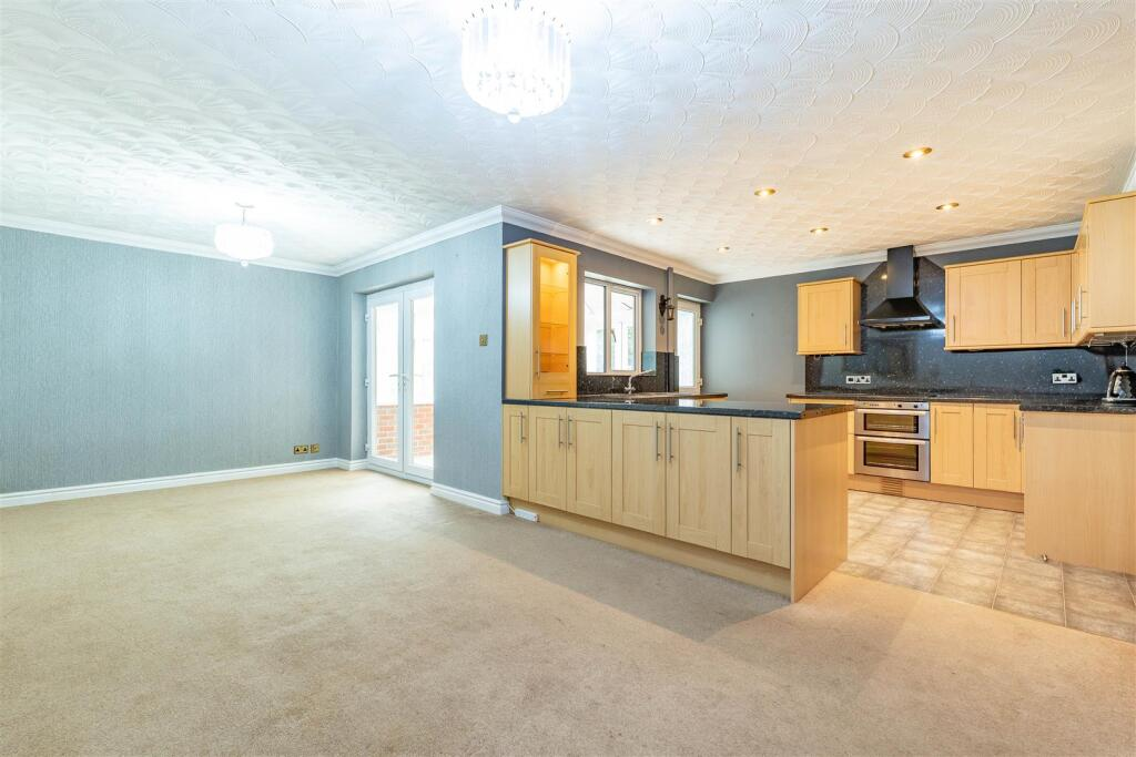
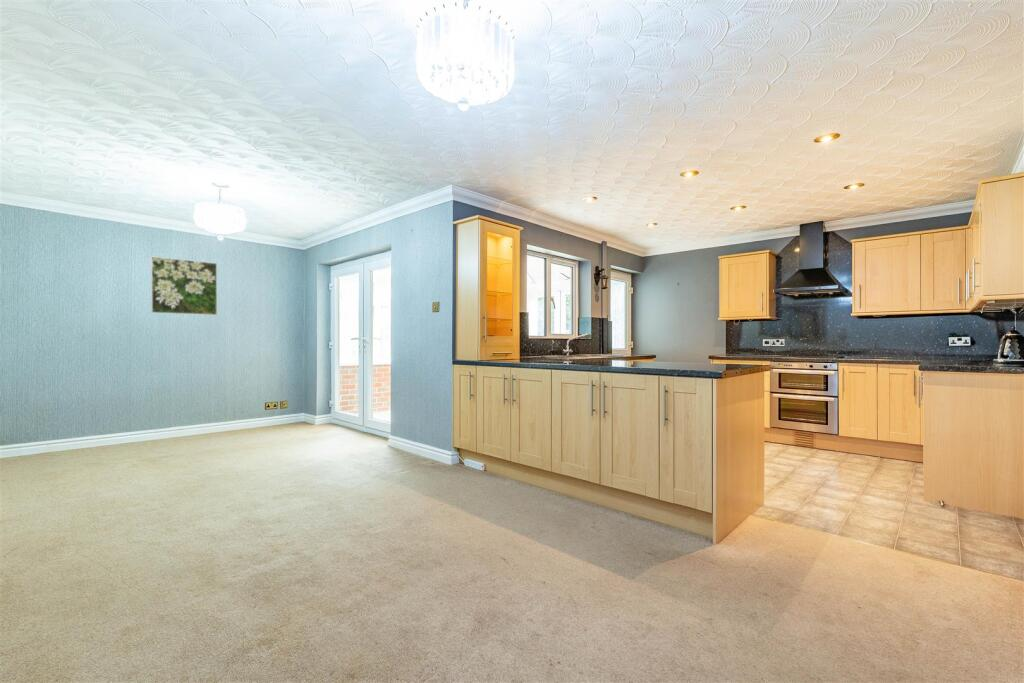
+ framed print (185, 287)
